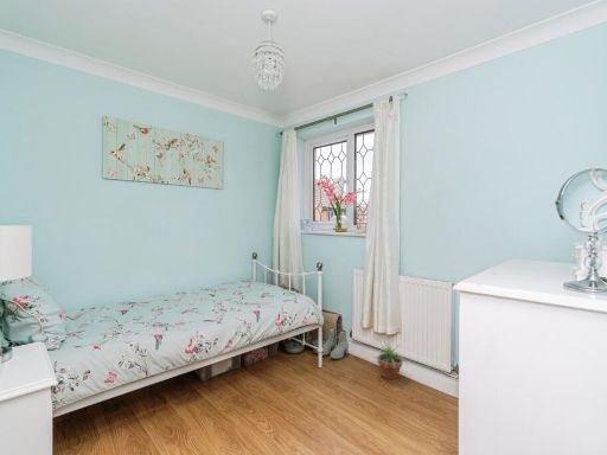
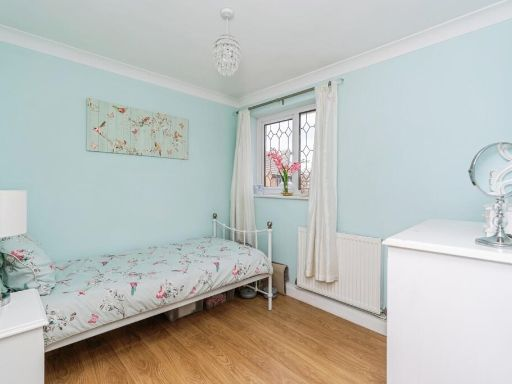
- potted plant (390, 360)
- boots (334, 341)
